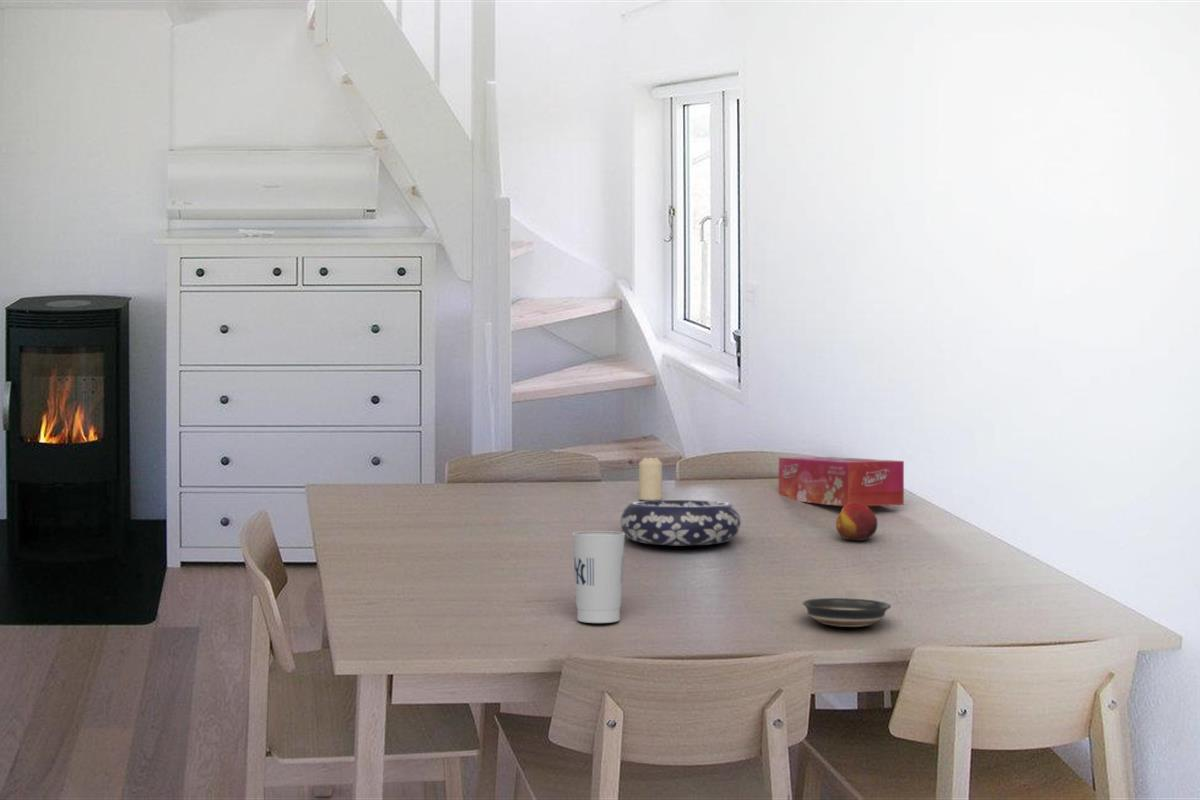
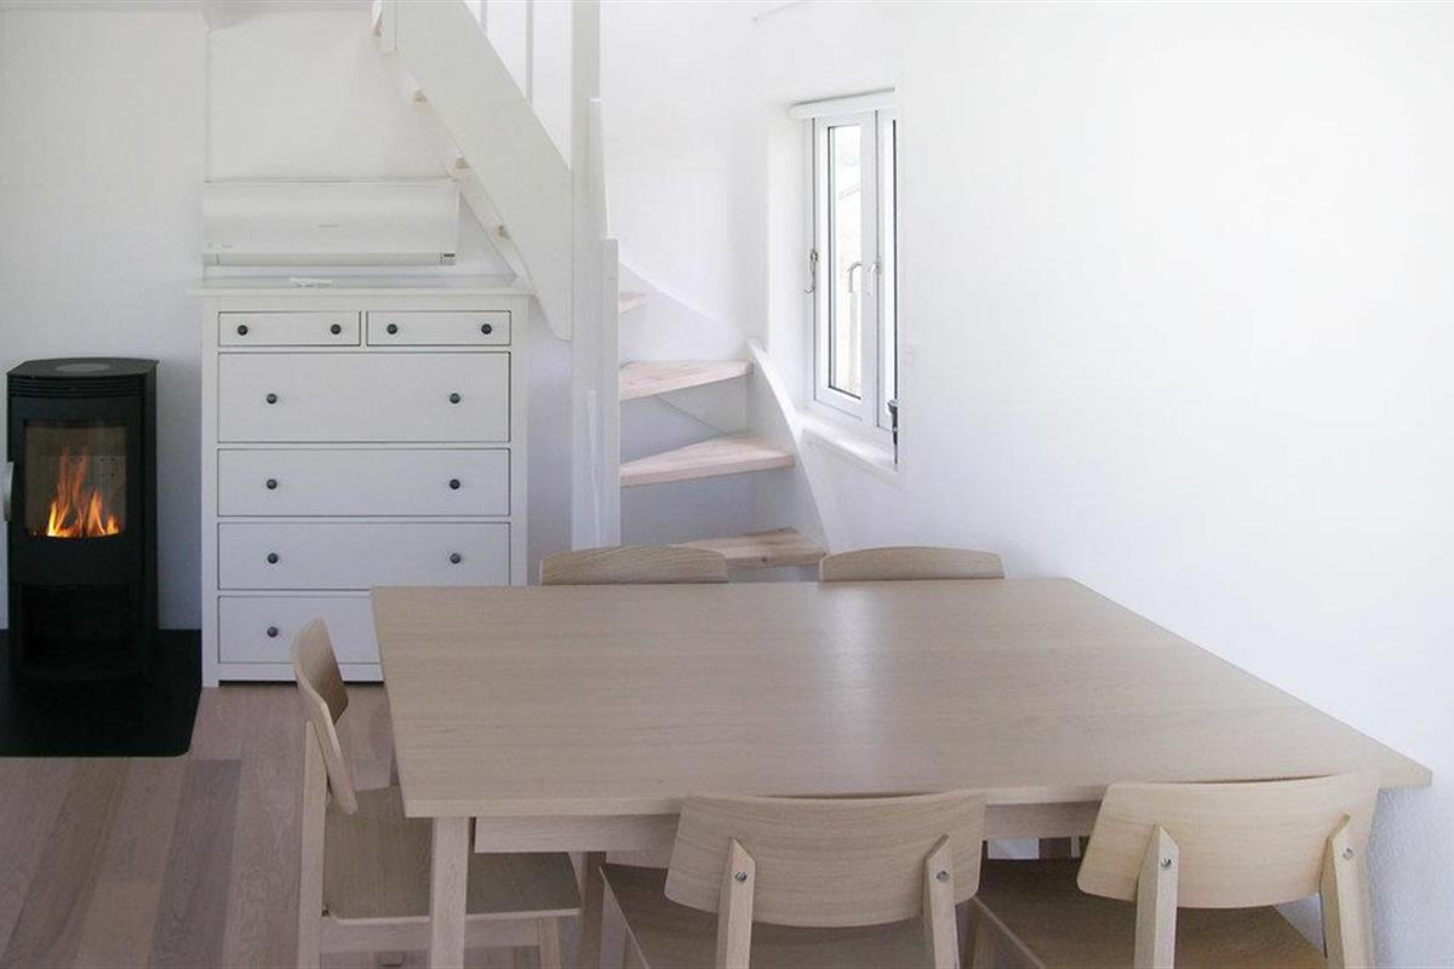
- tissue box (839, 480)
- candle (650, 478)
- saucer (846, 614)
- cup (598, 576)
- fruit (856, 521)
- decorative bowl (680, 522)
